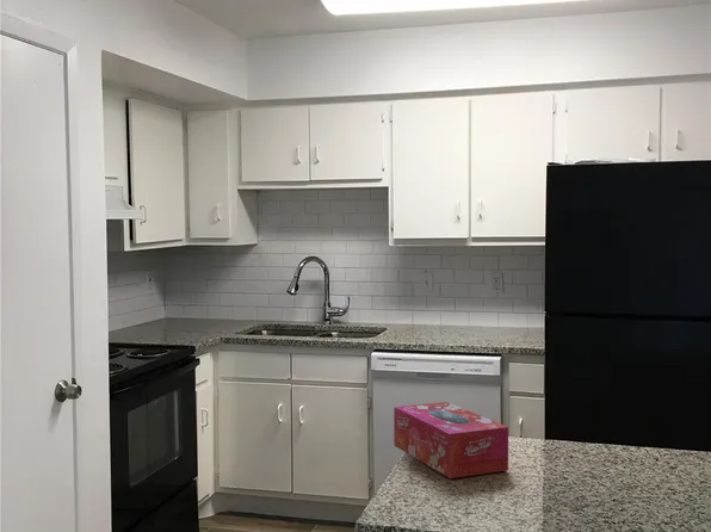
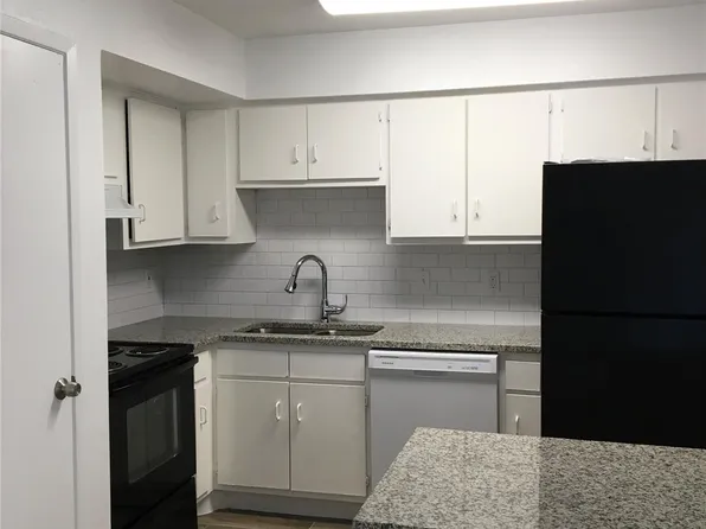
- tissue box (447, 437)
